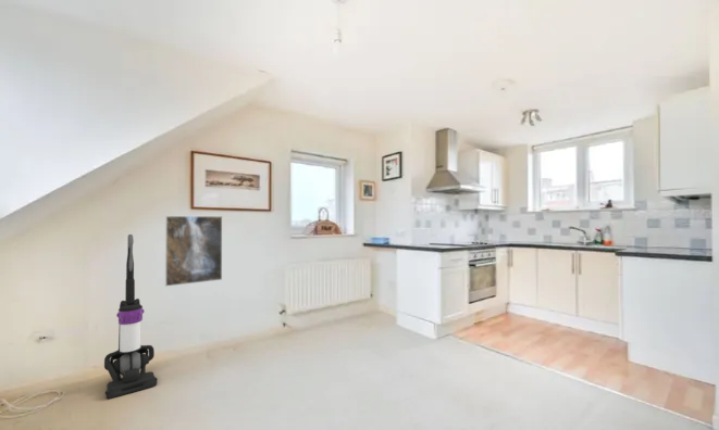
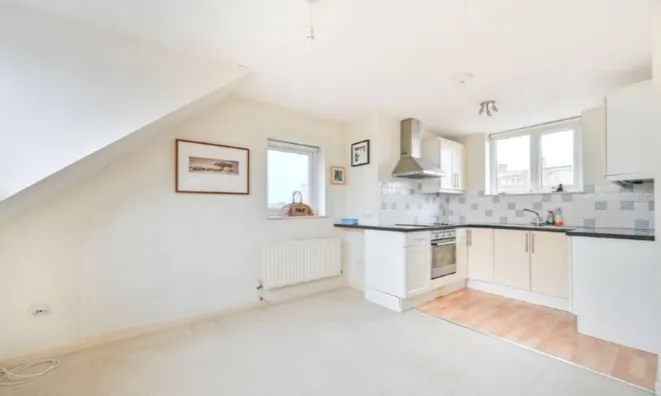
- vacuum cleaner (131, 307)
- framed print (195, 249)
